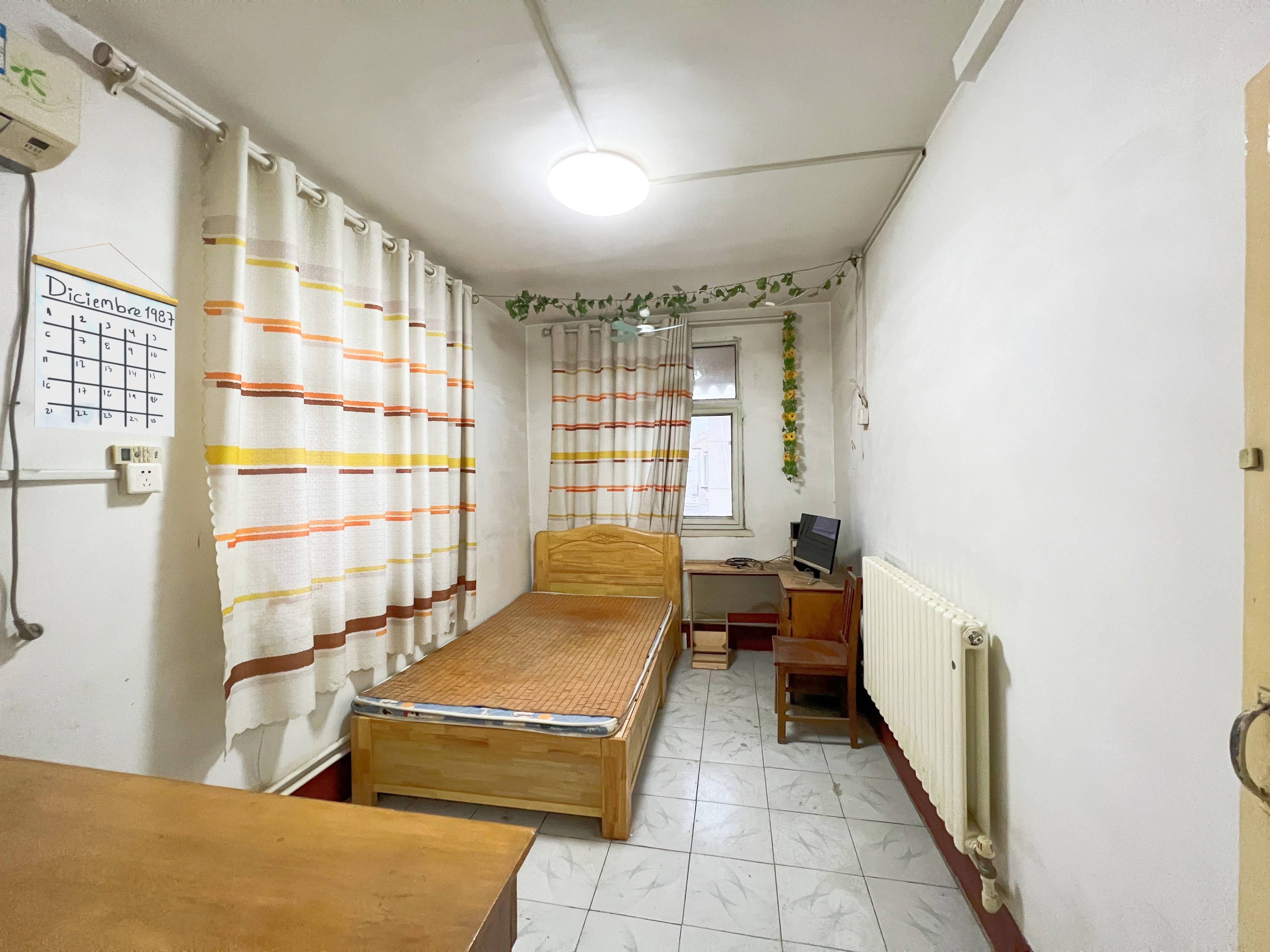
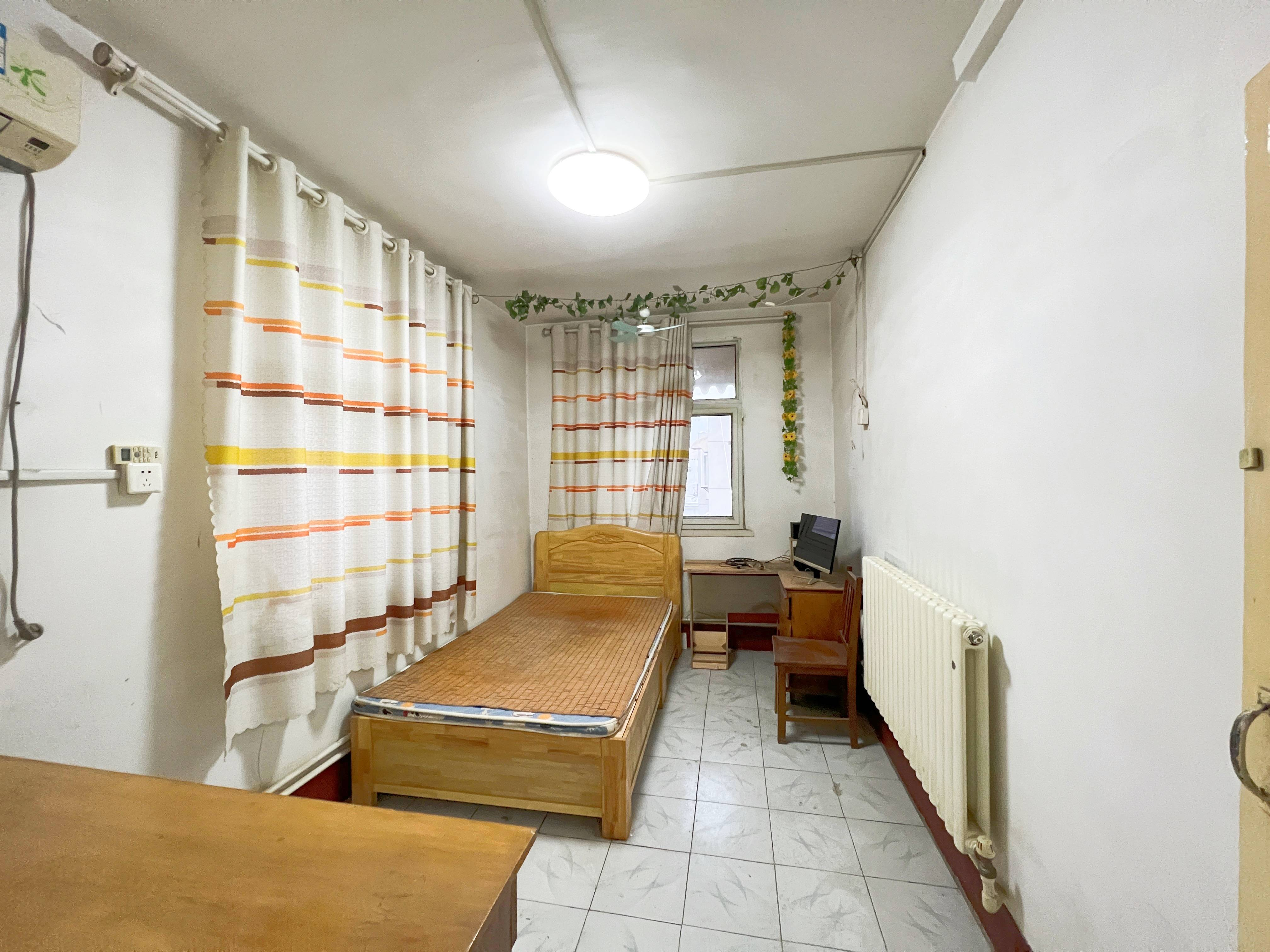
- calendar (112, 337)
